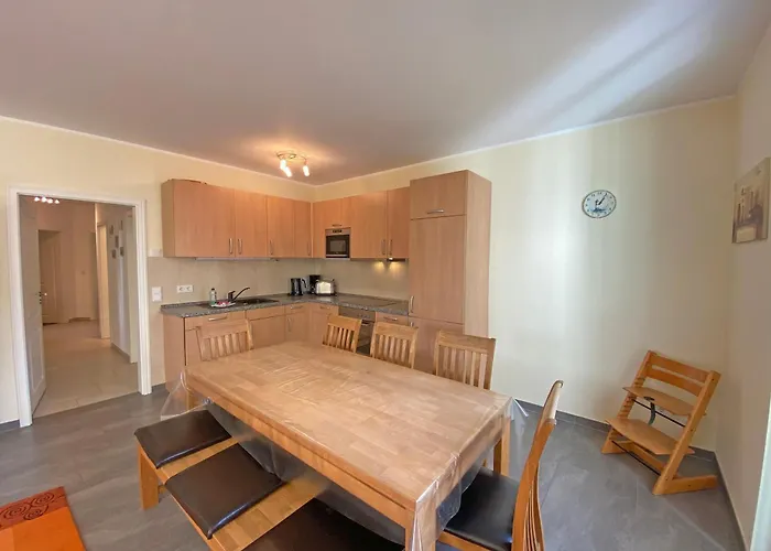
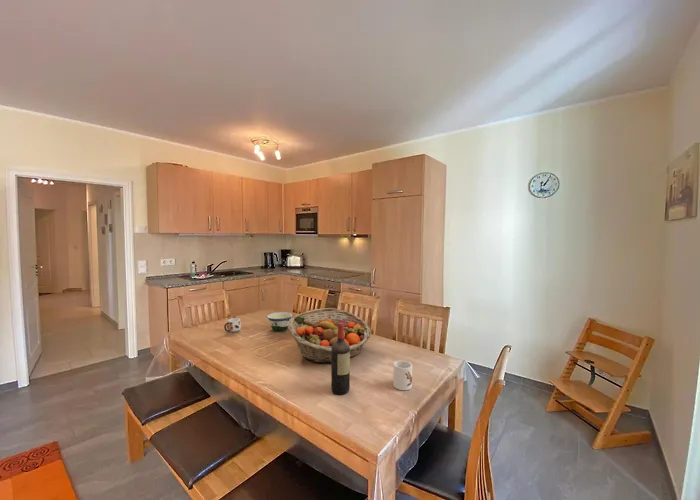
+ mug (232, 324)
+ wine bottle (340, 356)
+ bowl (280, 322)
+ fruit basket (330, 333)
+ mug (404, 373)
